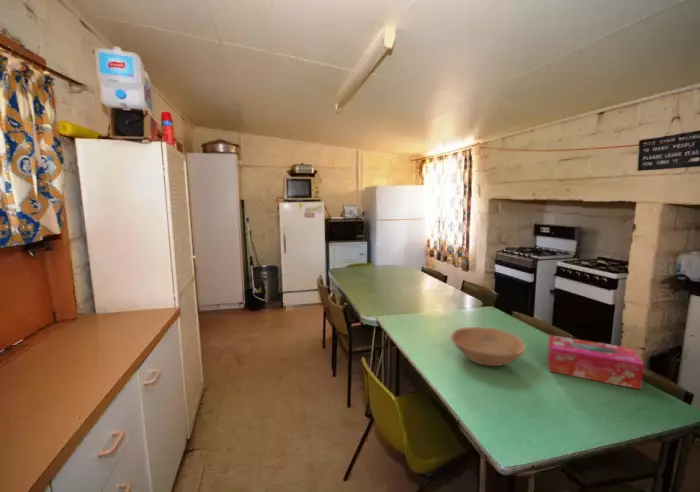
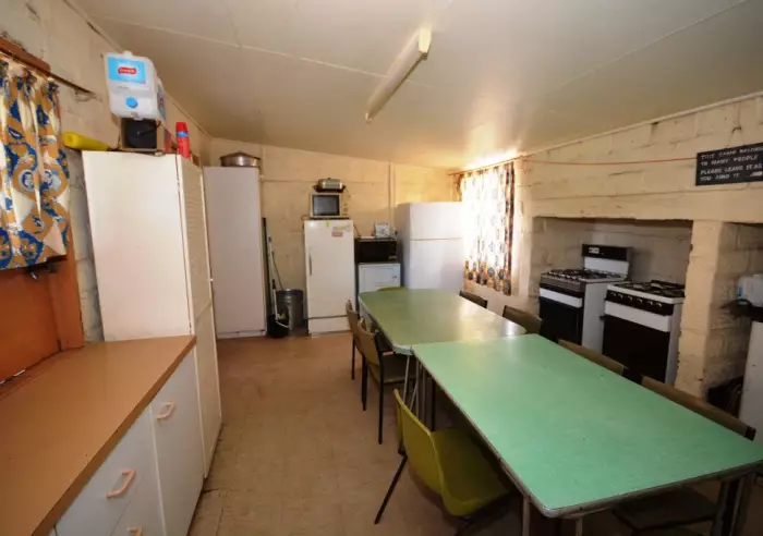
- tissue box (590, 359)
- bowl (485, 349)
